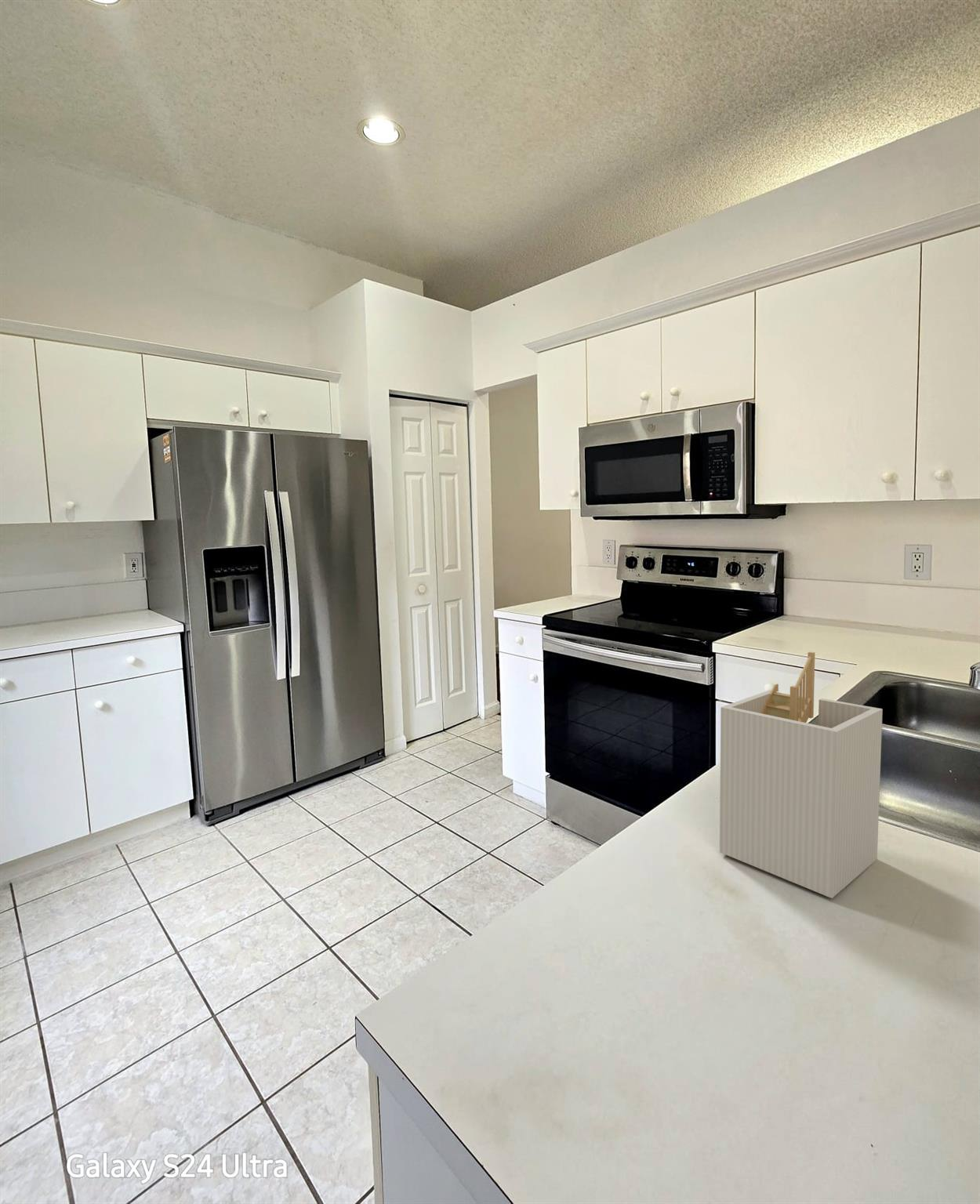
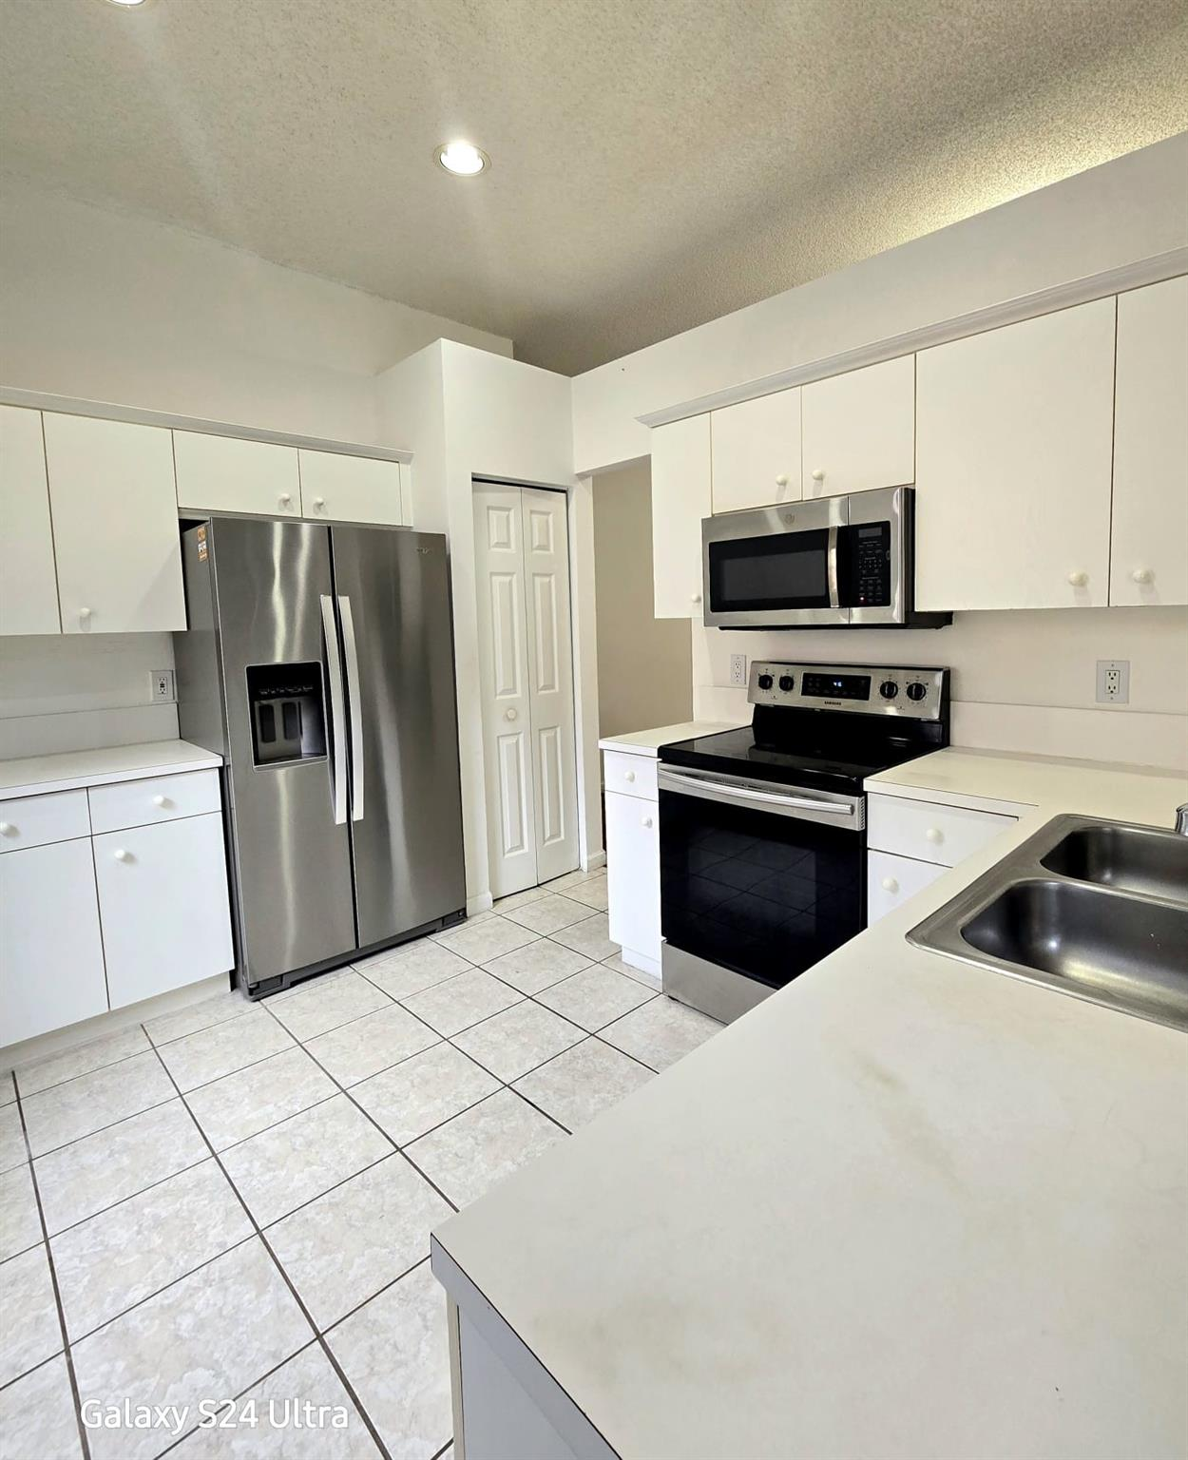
- utensil holder (799, 759)
